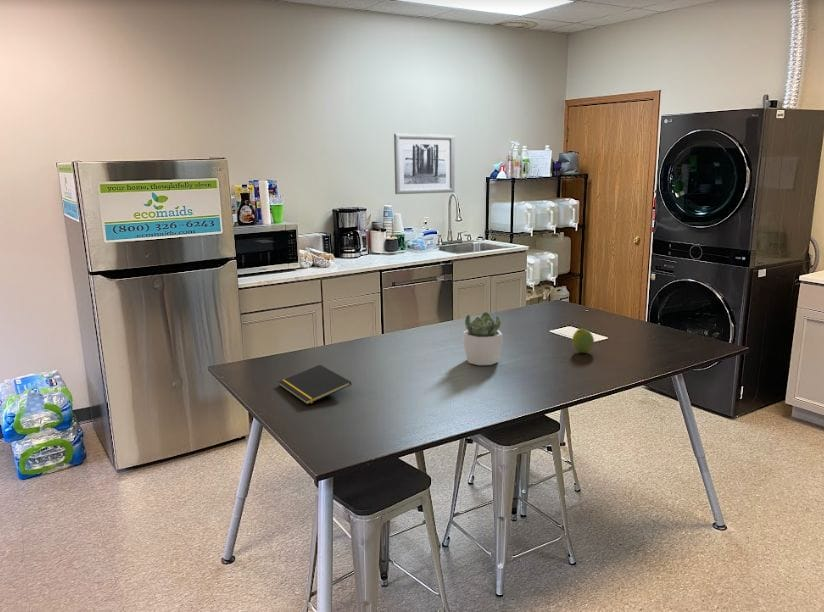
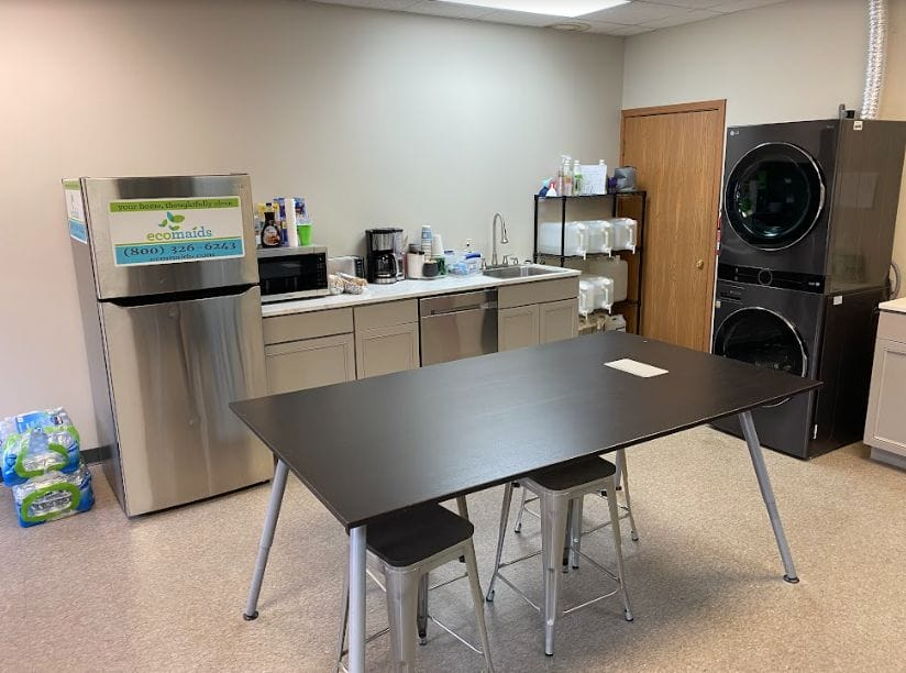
- fruit (583, 340)
- wall art (425, 164)
- succulent plant (482, 338)
- notepad (314, 383)
